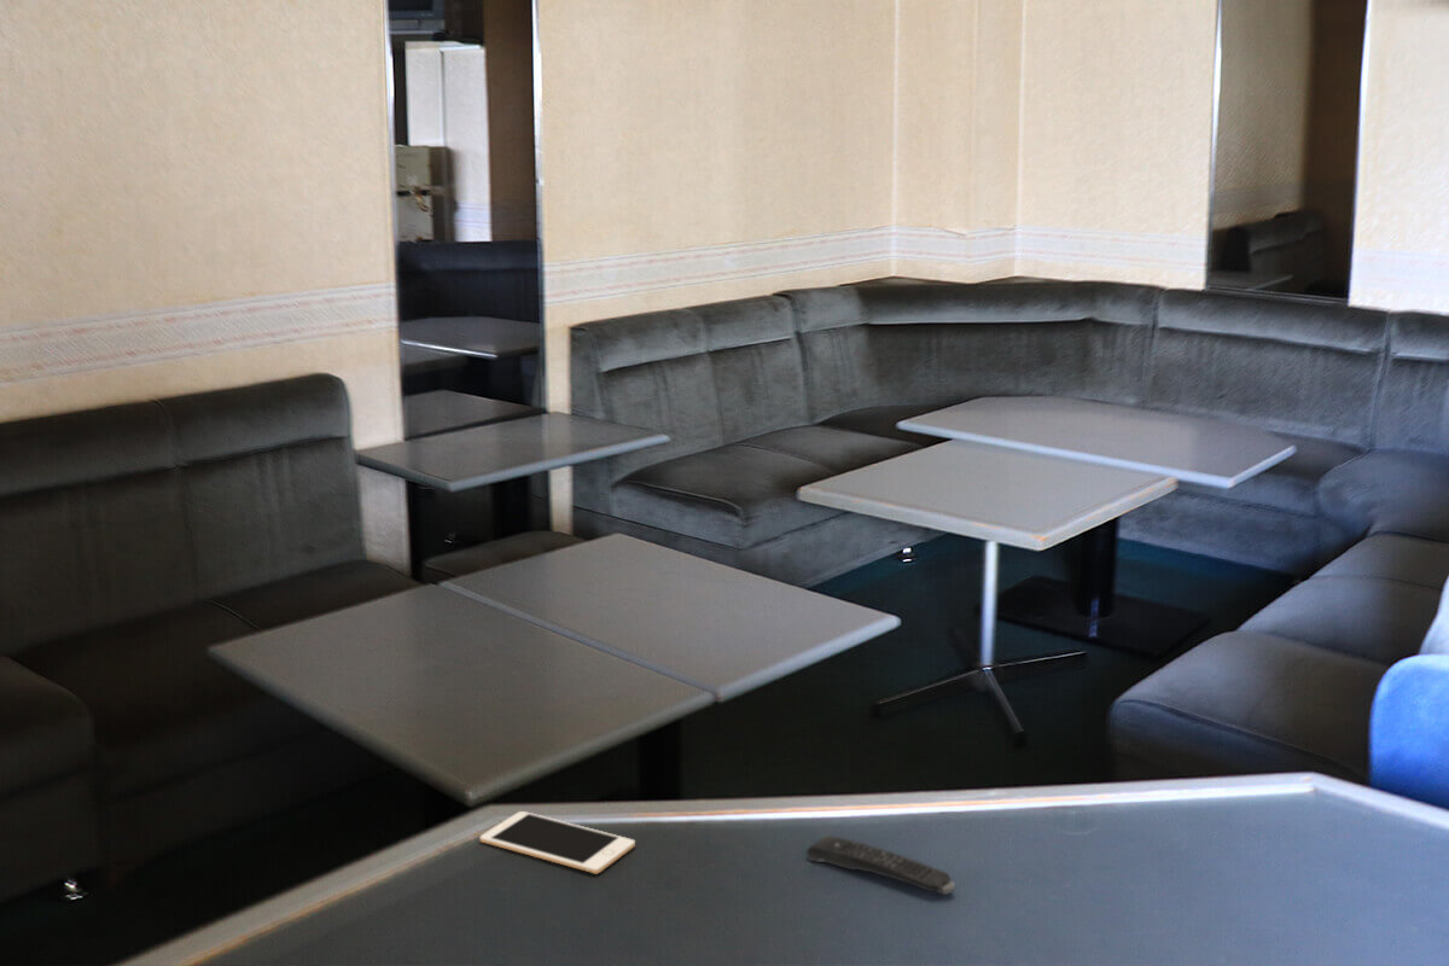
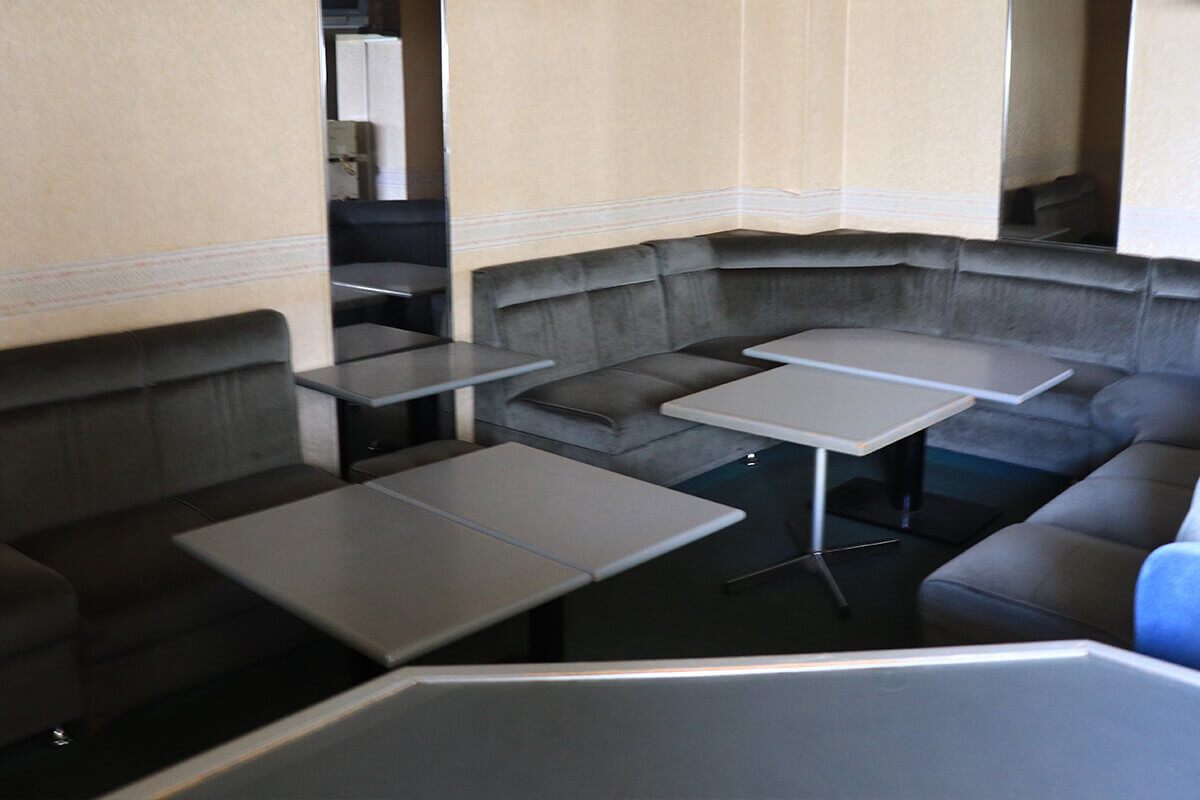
- remote control (881, 865)
- cell phone (557, 840)
